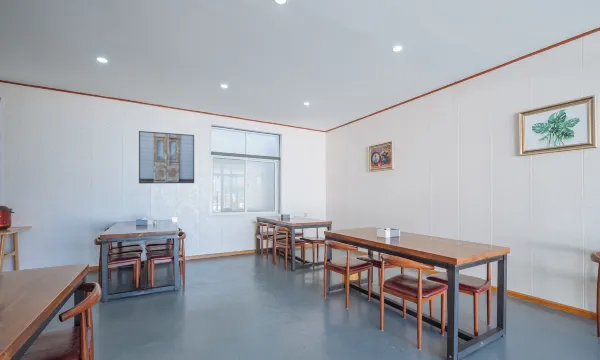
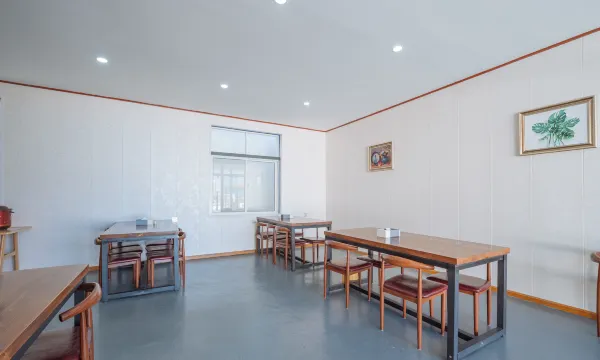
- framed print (167, 158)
